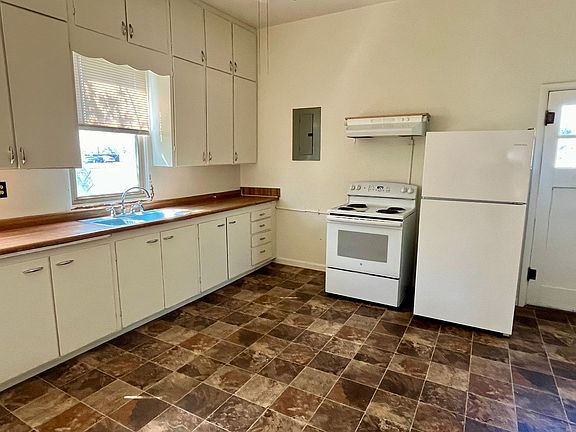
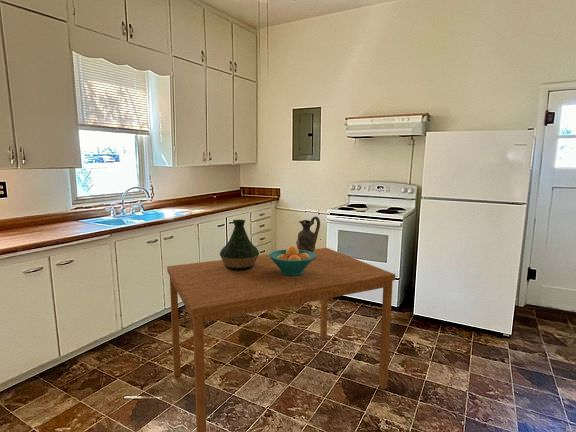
+ ceramic pitcher (307, 237)
+ fruit bowl (292, 259)
+ dining table (273, 308)
+ vase (239, 243)
